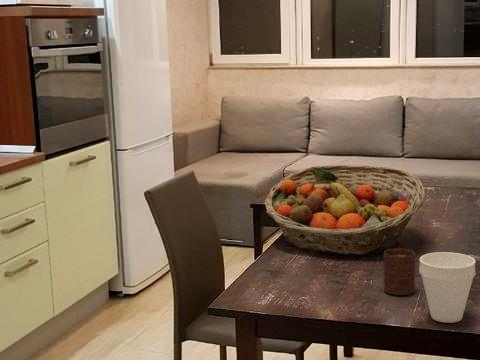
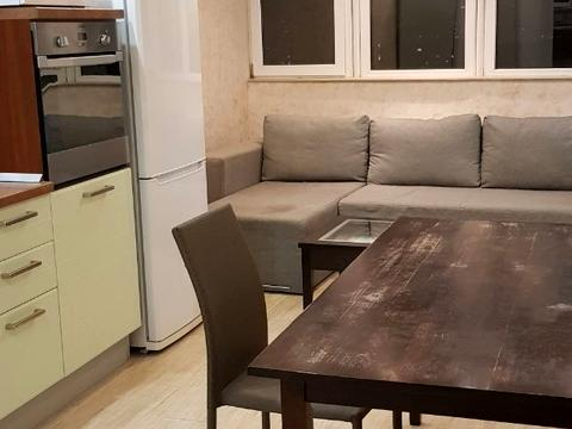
- fruit basket (343, 207)
- cup (397, 270)
- cup (446, 288)
